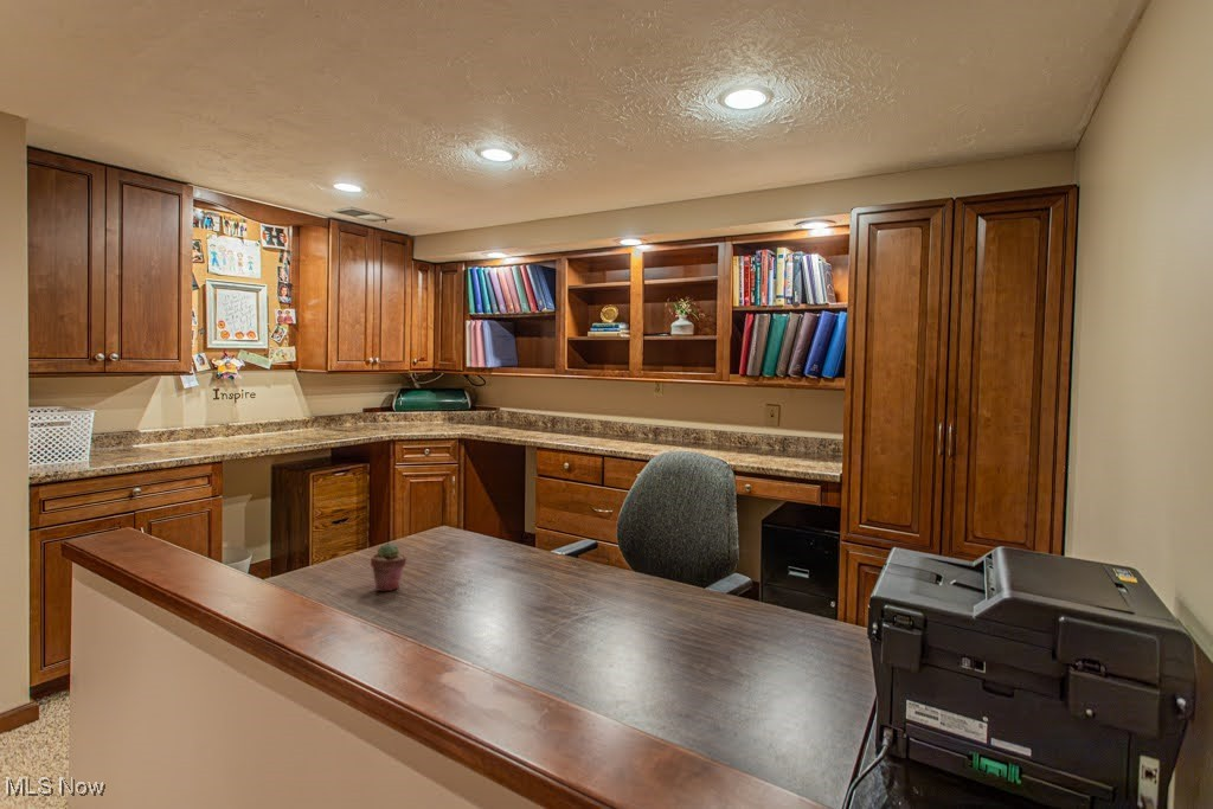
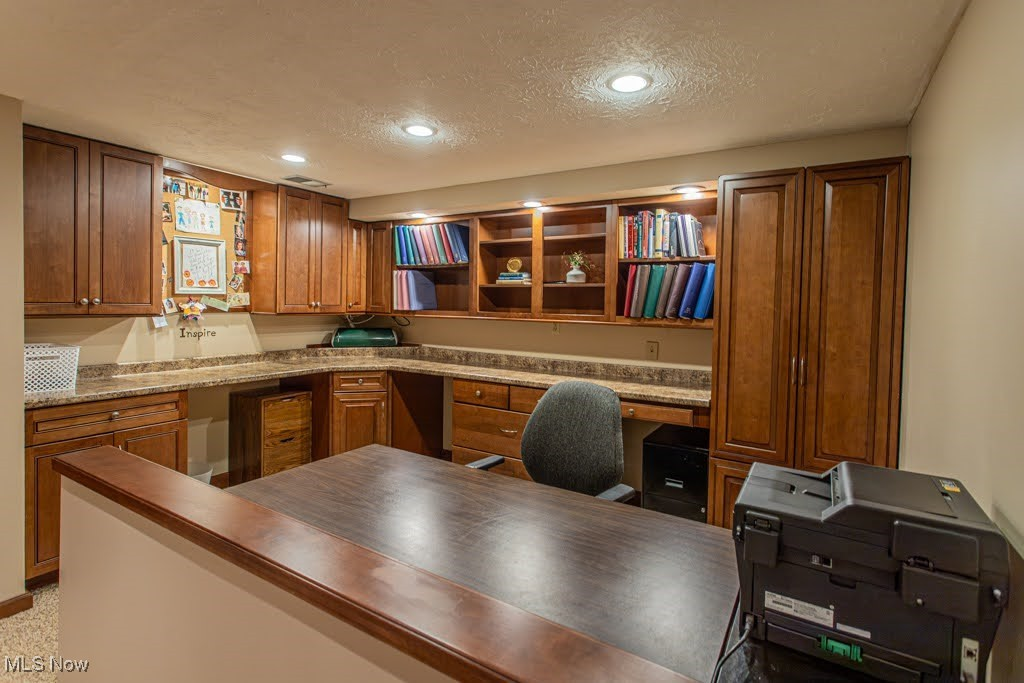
- potted succulent (387, 565)
